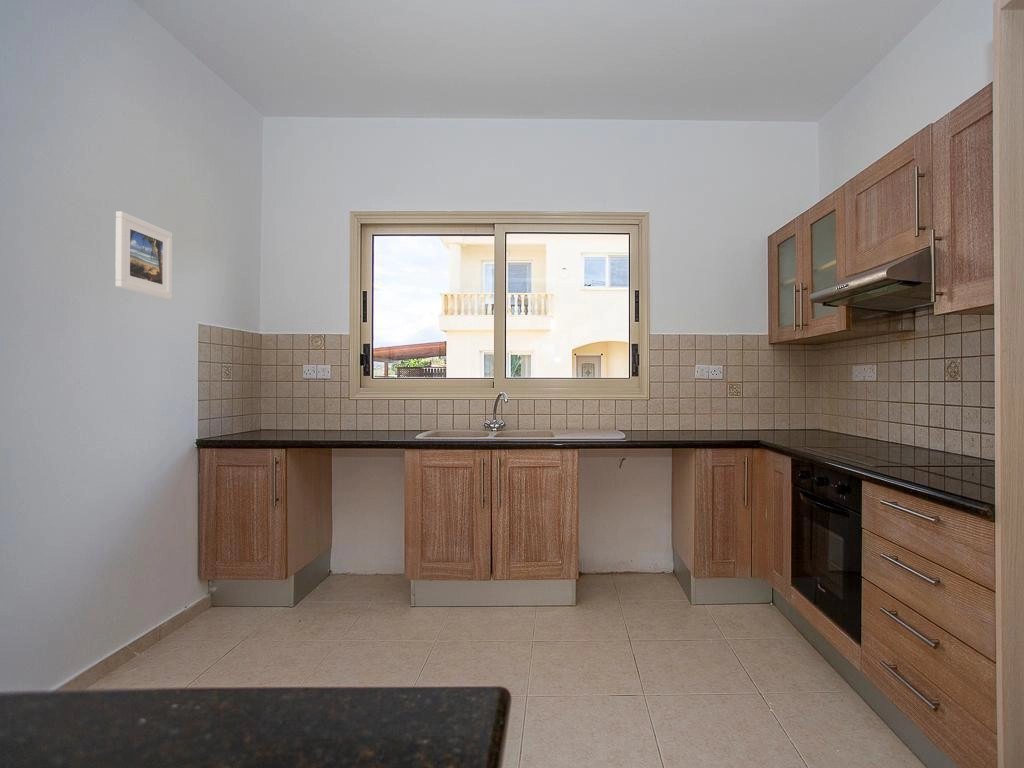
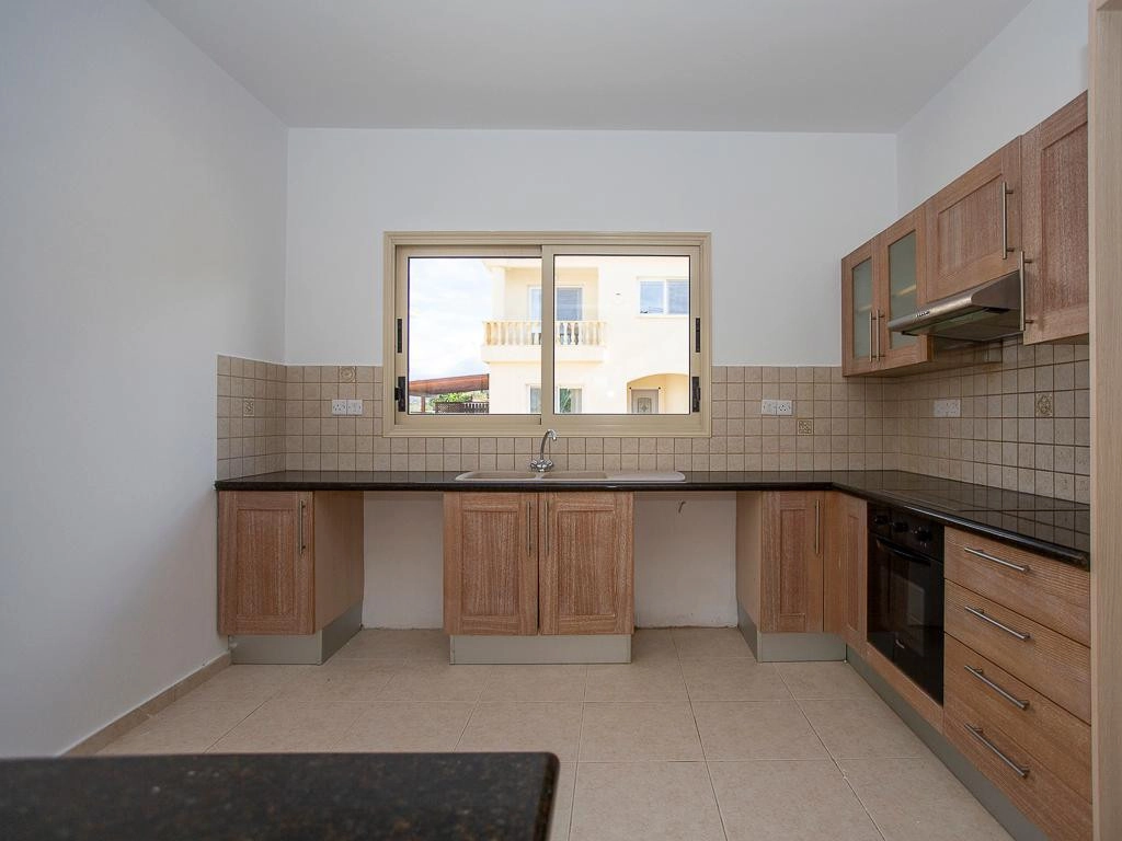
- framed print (145, 257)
